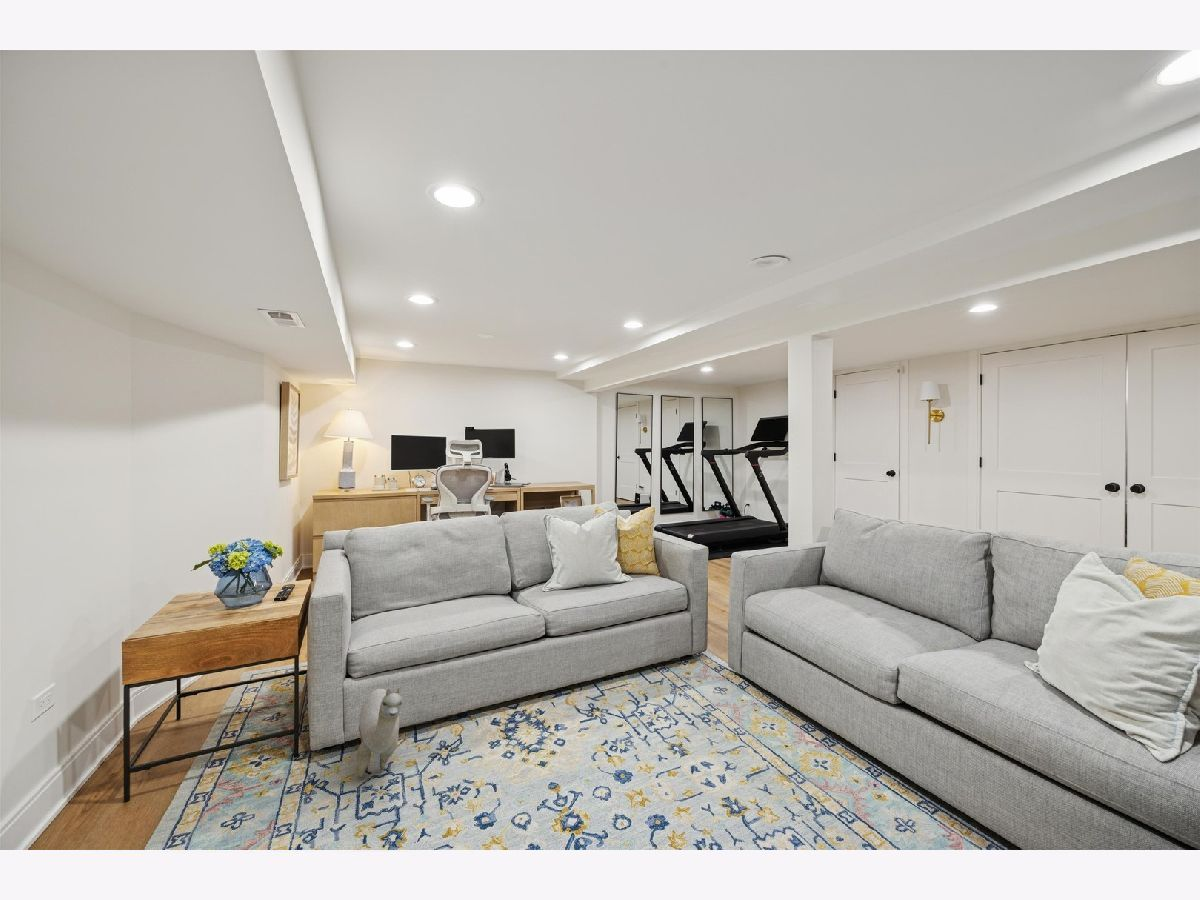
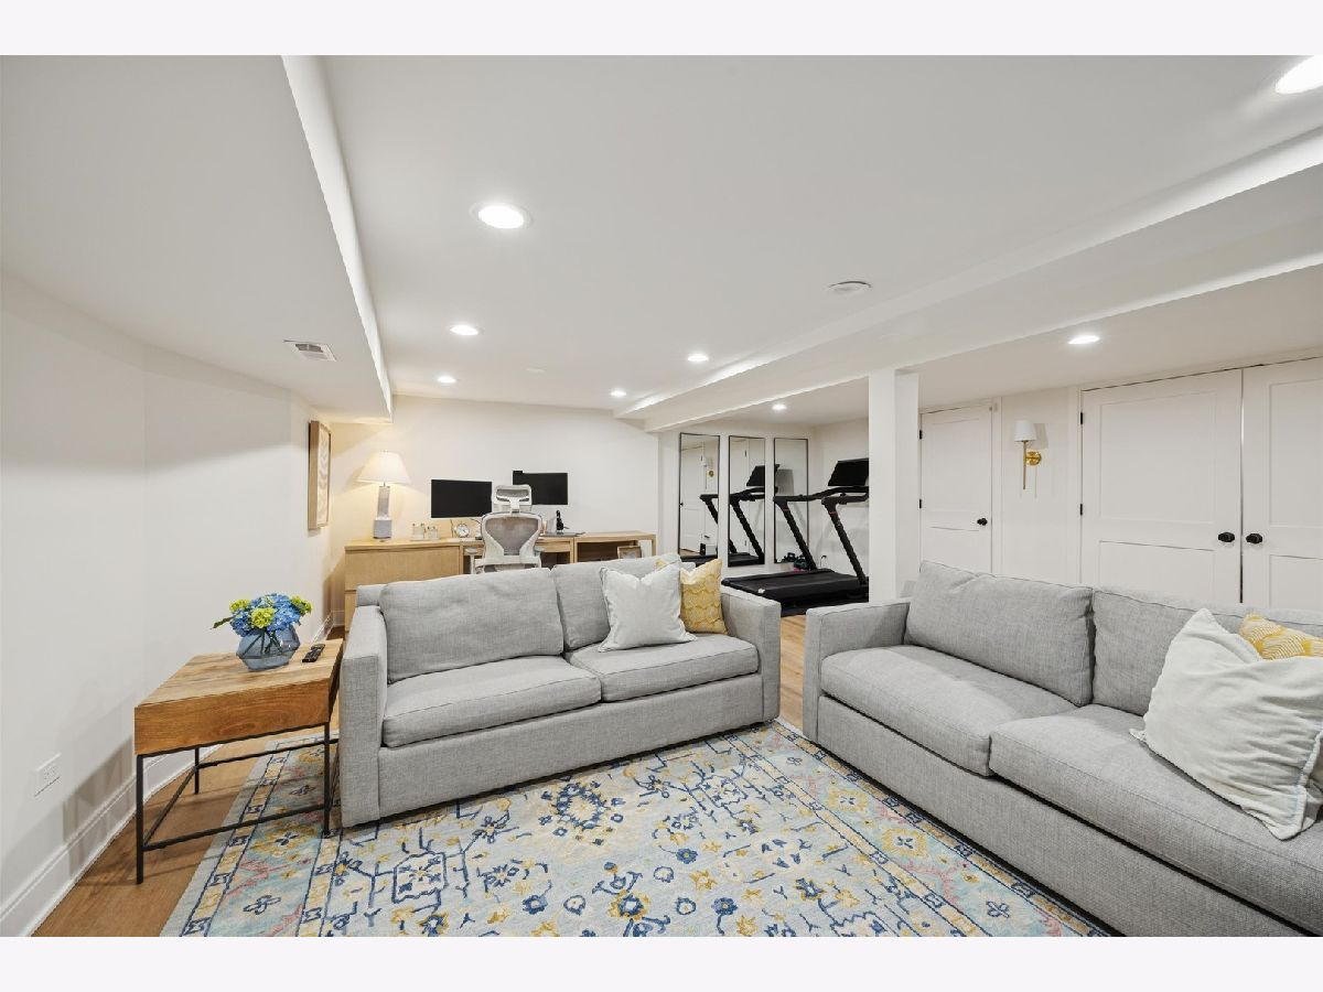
- plush toy (378, 721)
